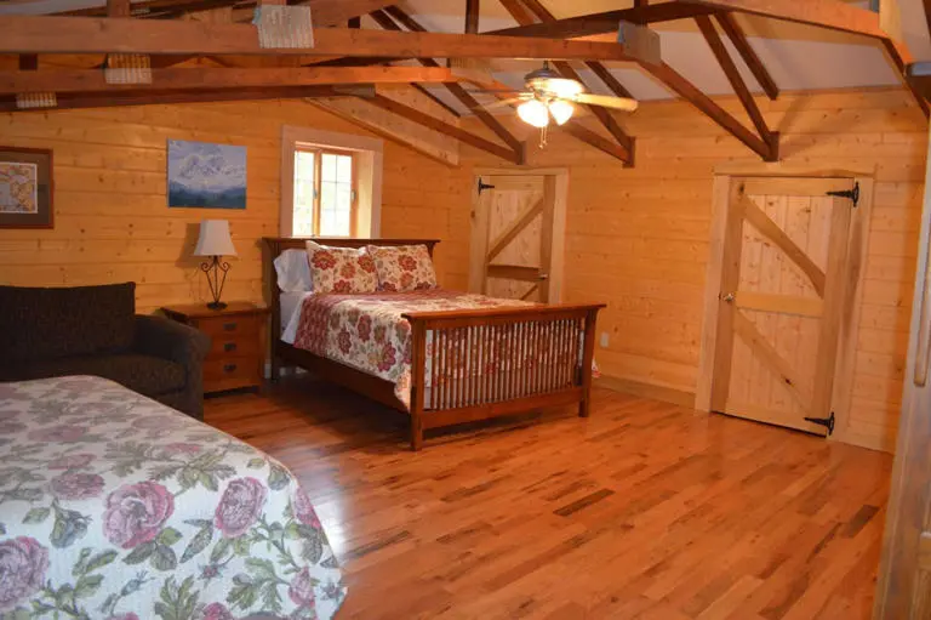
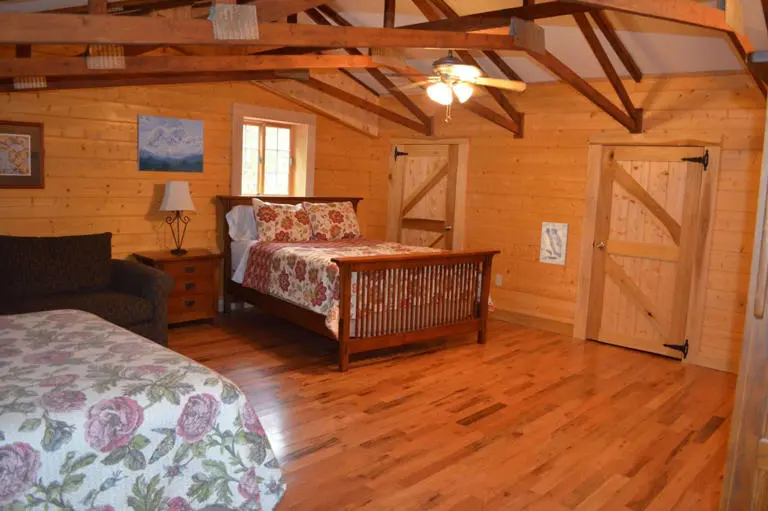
+ wall art (554, 243)
